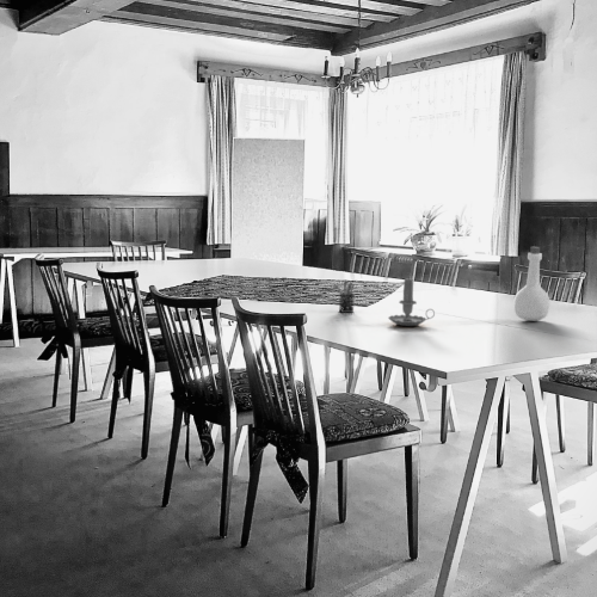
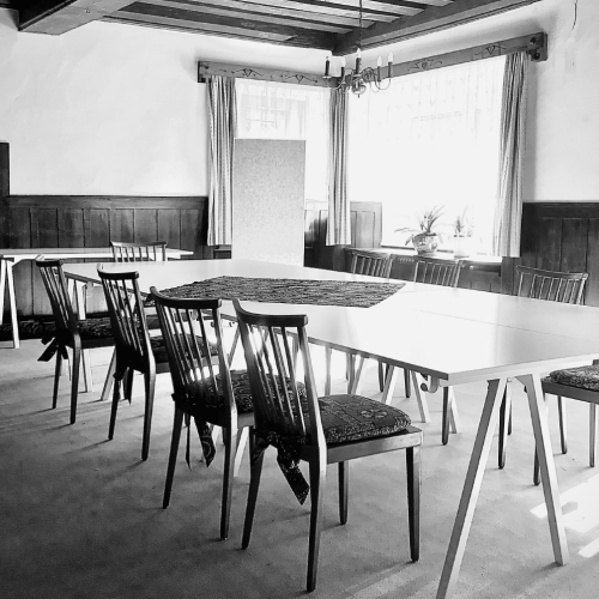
- pen holder (344, 295)
- bottle (533, 283)
- candle (412, 300)
